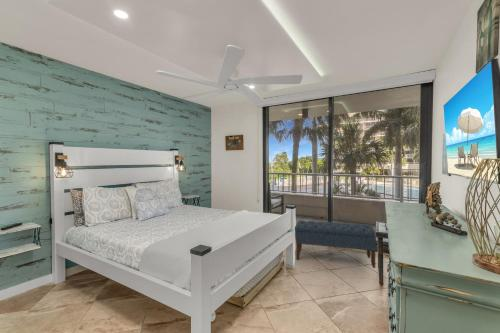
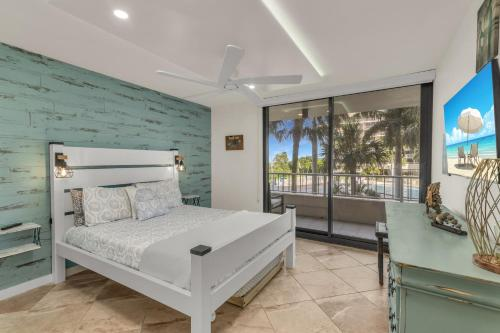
- bench (333, 241)
